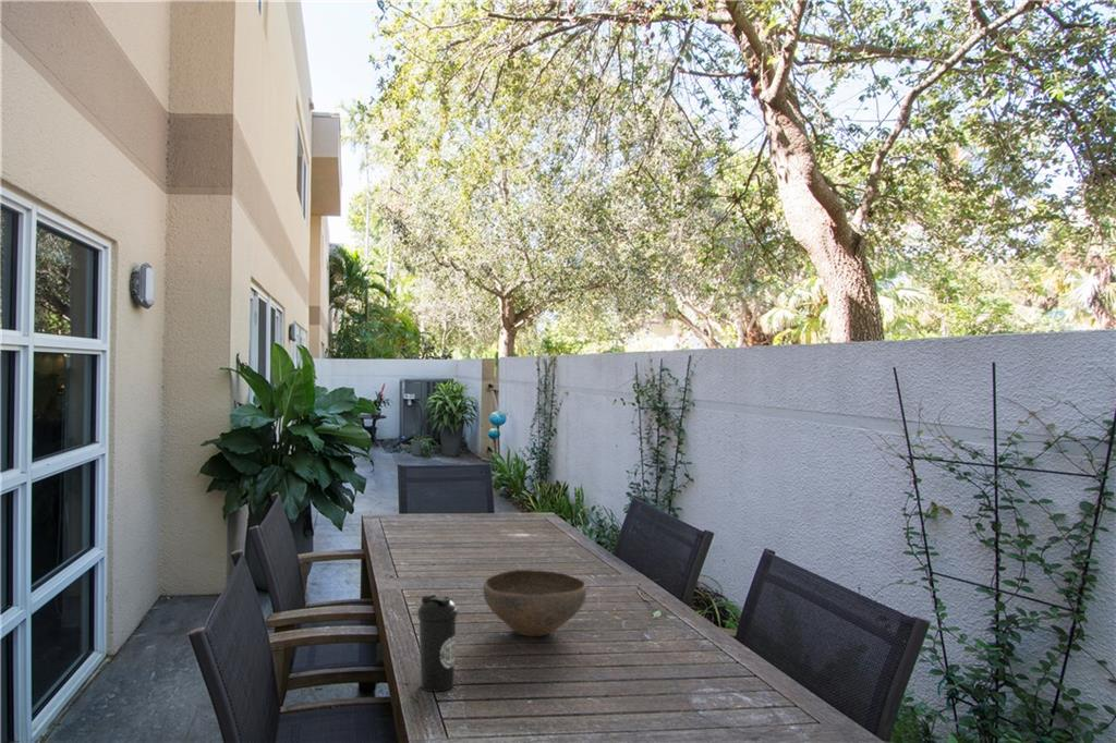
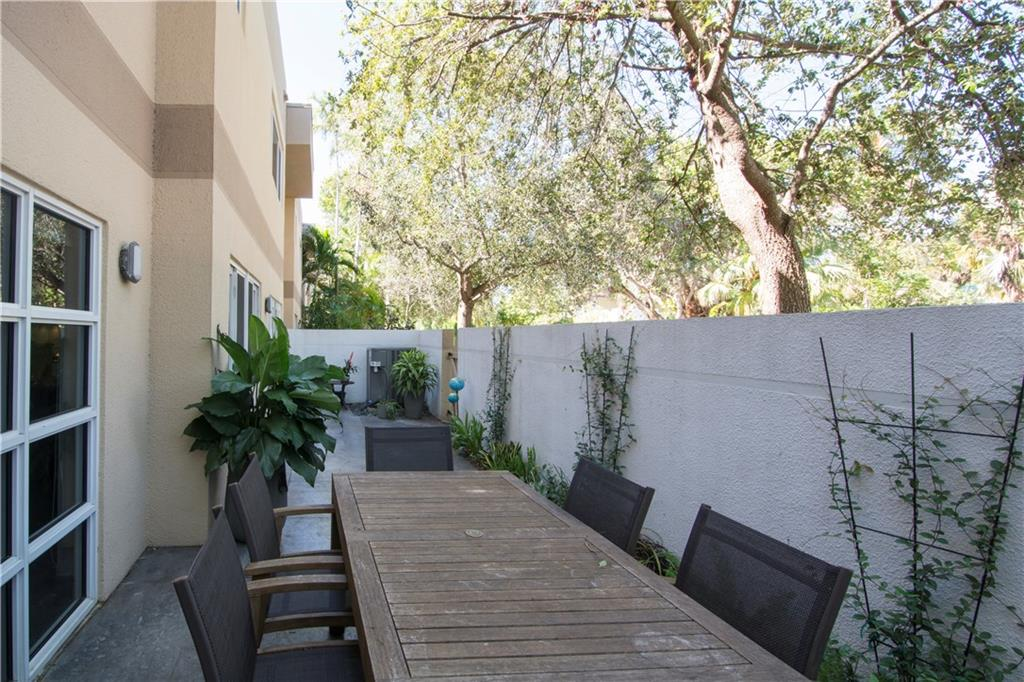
- water bottle (437, 640)
- bowl (535, 606)
